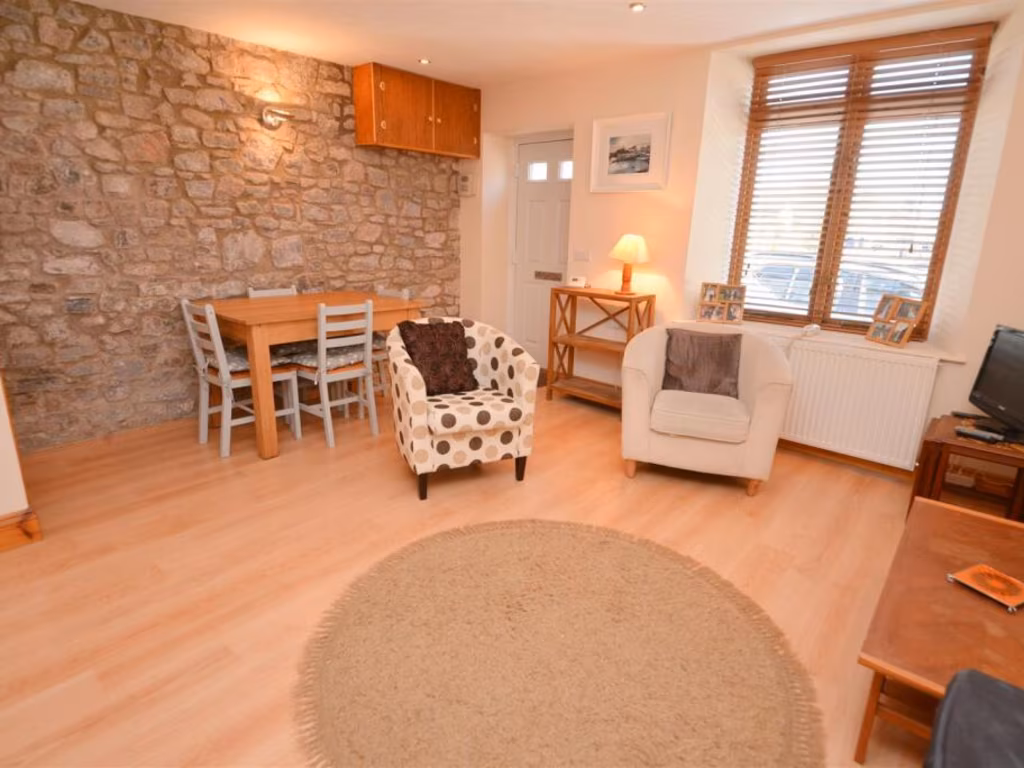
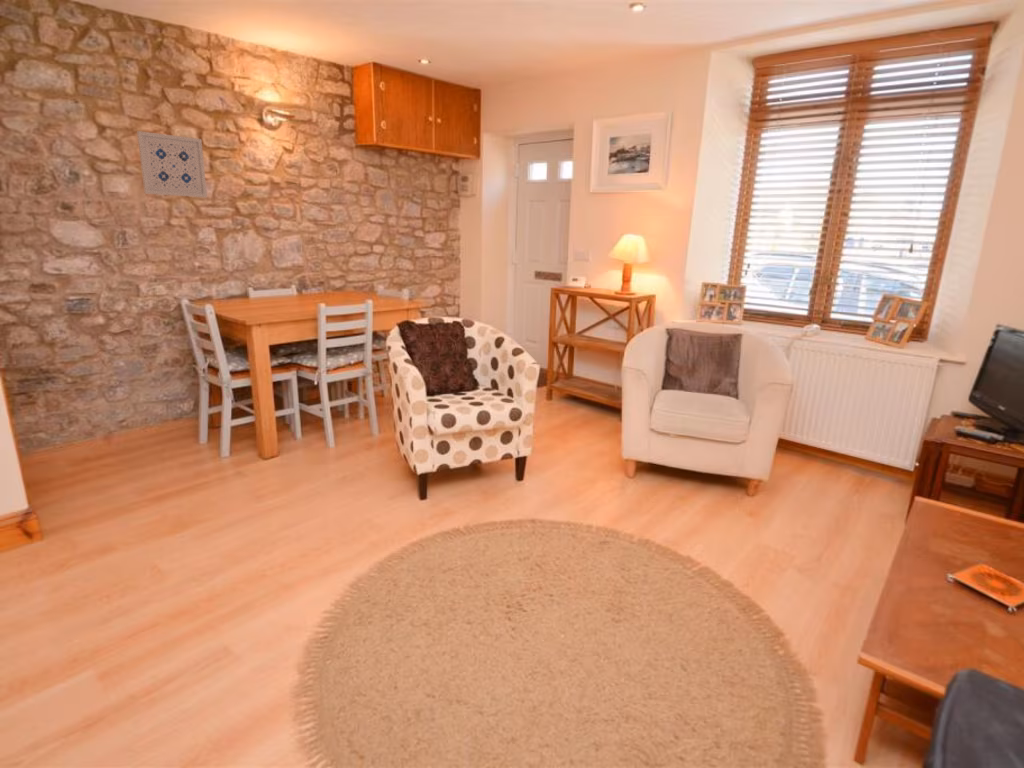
+ wall art (173, 165)
